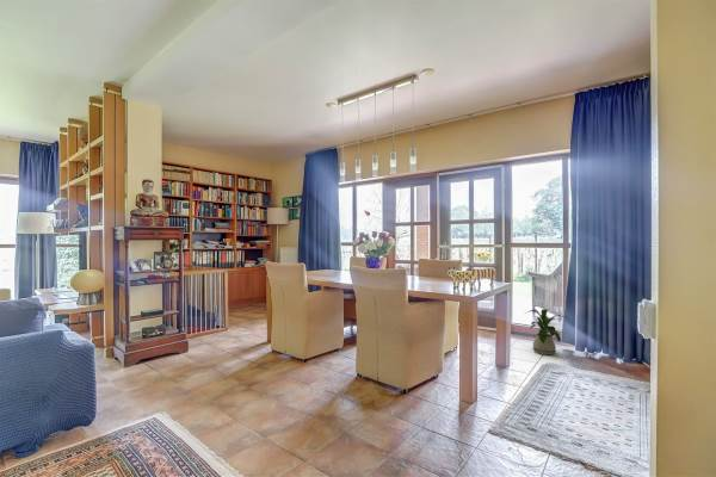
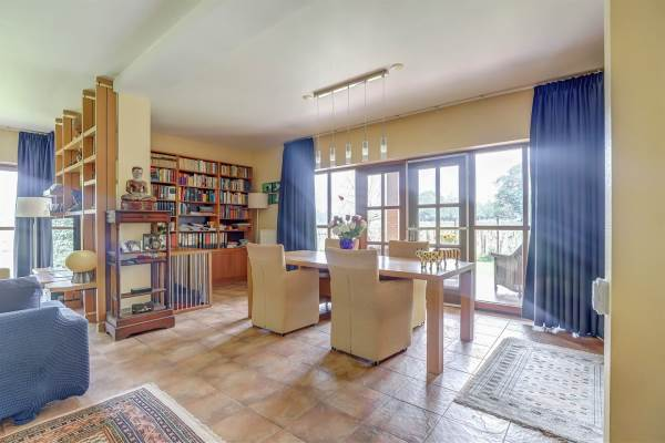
- house plant (547, 328)
